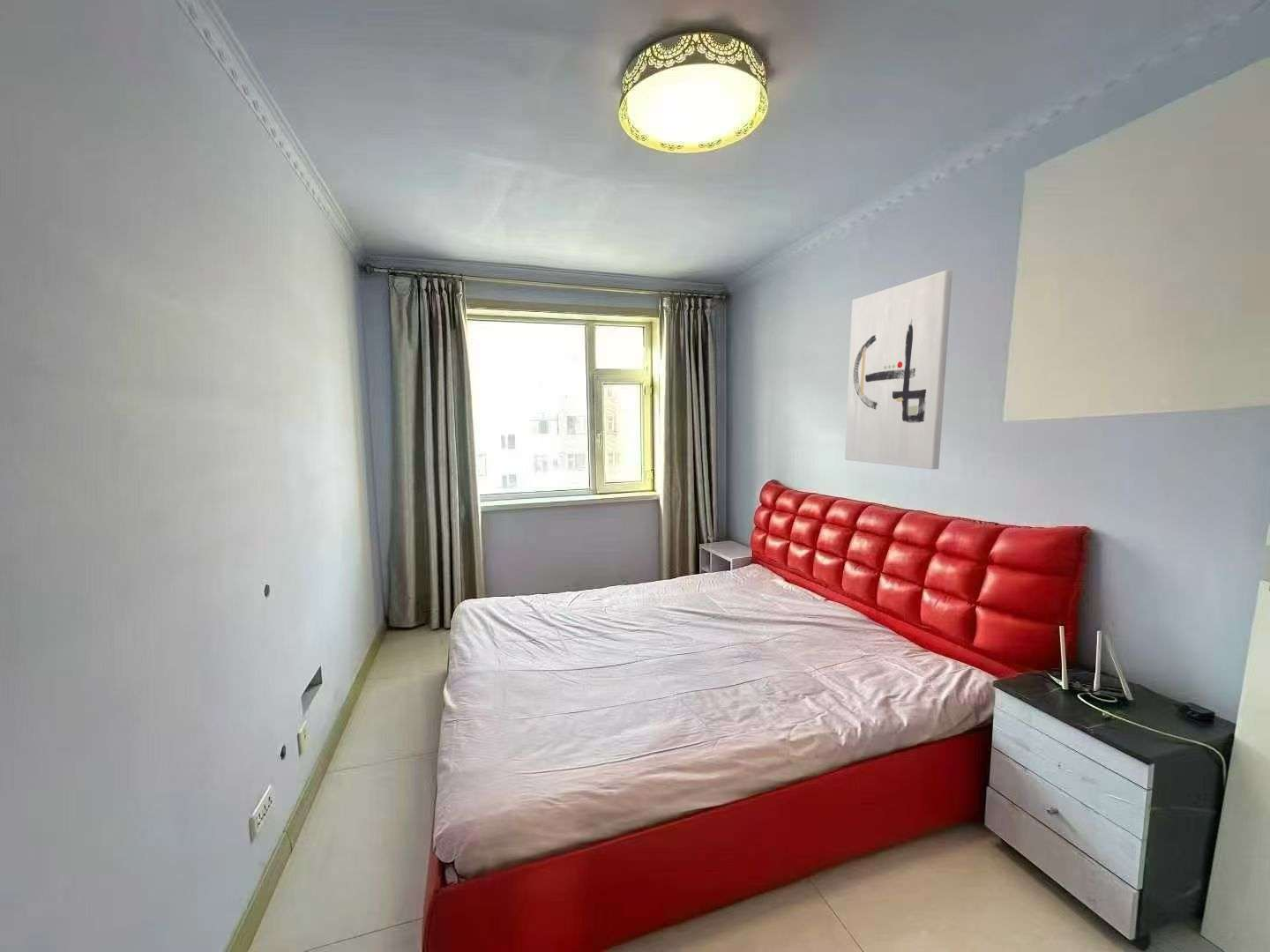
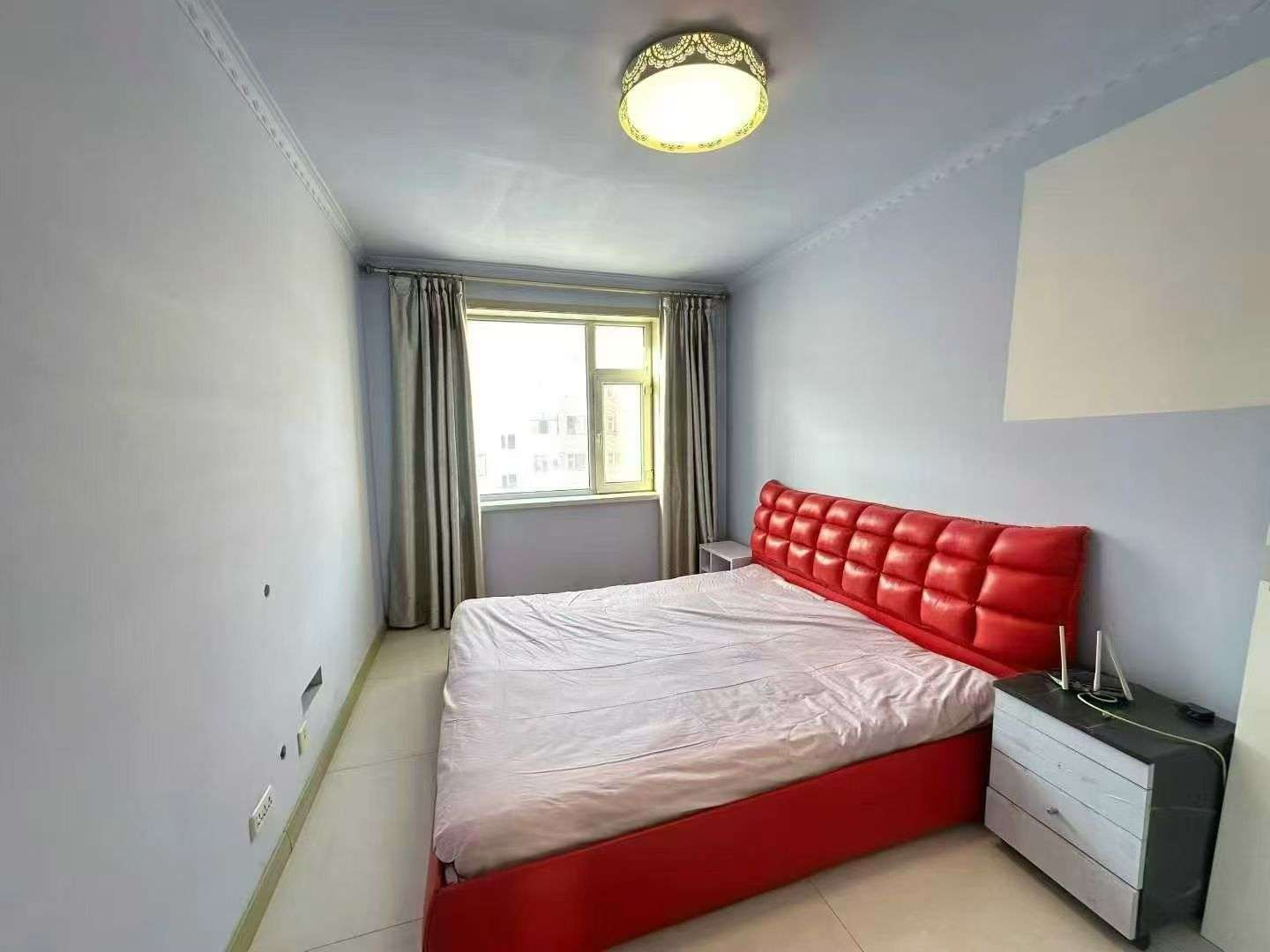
- wall art (892, 376)
